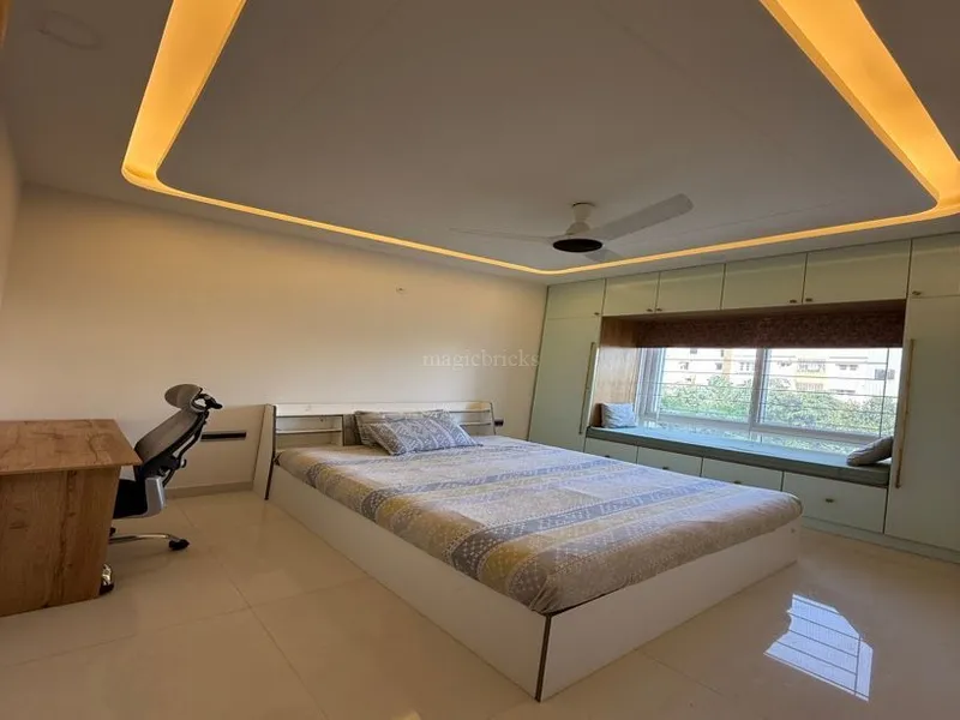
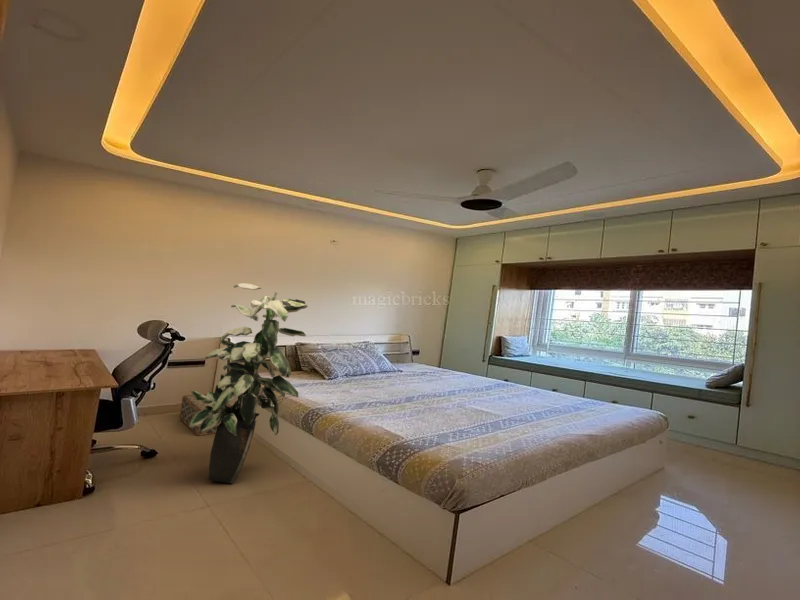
+ indoor plant (247, 380)
+ woven basket (204, 408)
